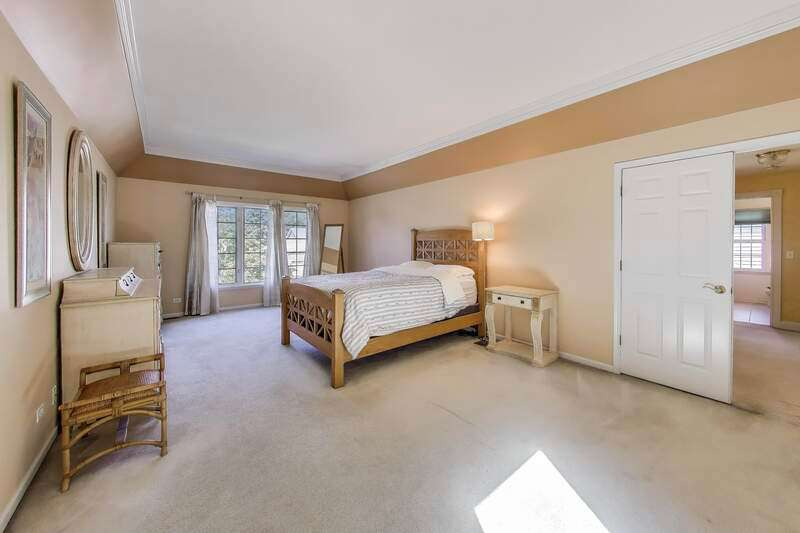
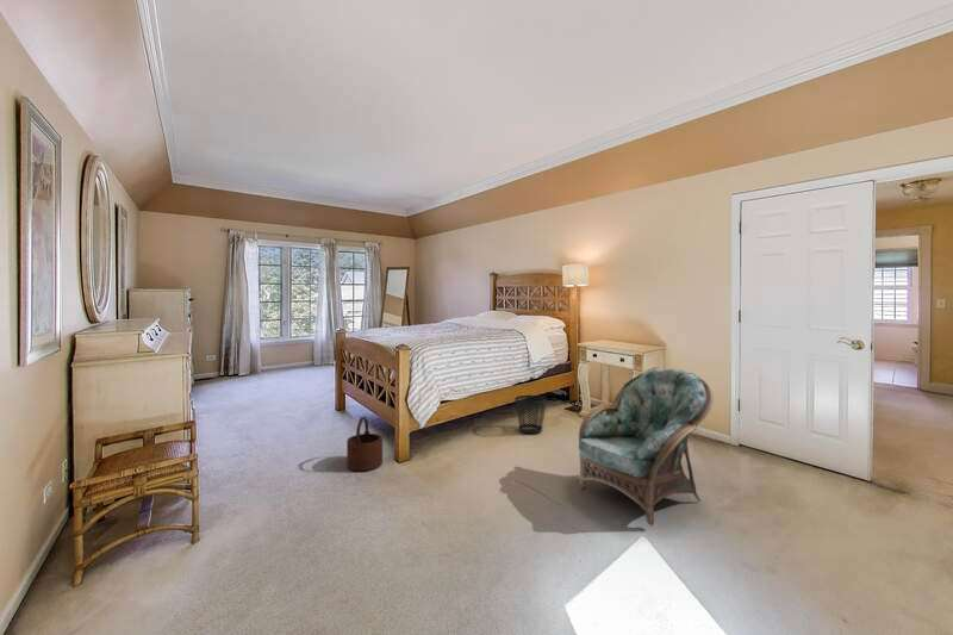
+ armchair (643, 432)
+ wastebasket (530, 413)
+ wooden bucket (365, 441)
